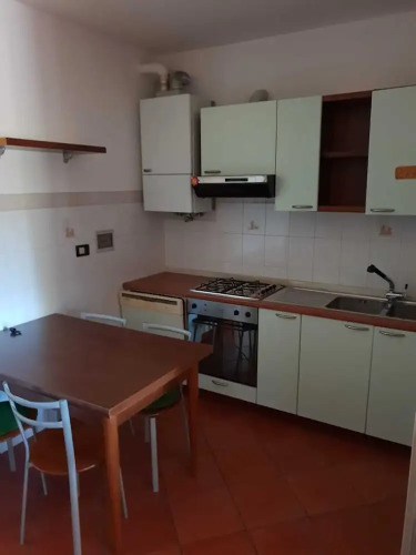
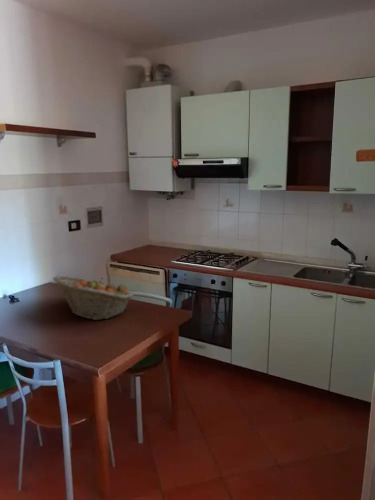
+ fruit basket (93, 293)
